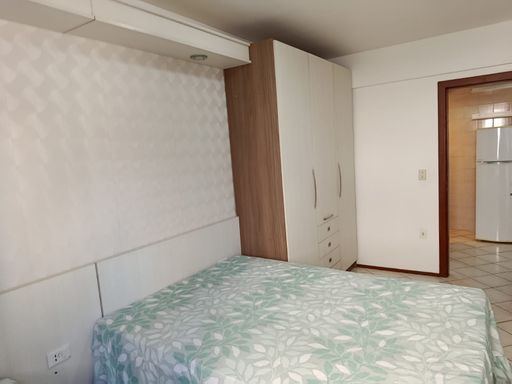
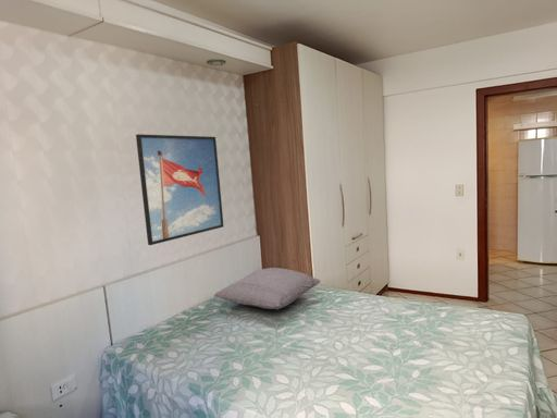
+ pillow (268, 288)
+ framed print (184, 186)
